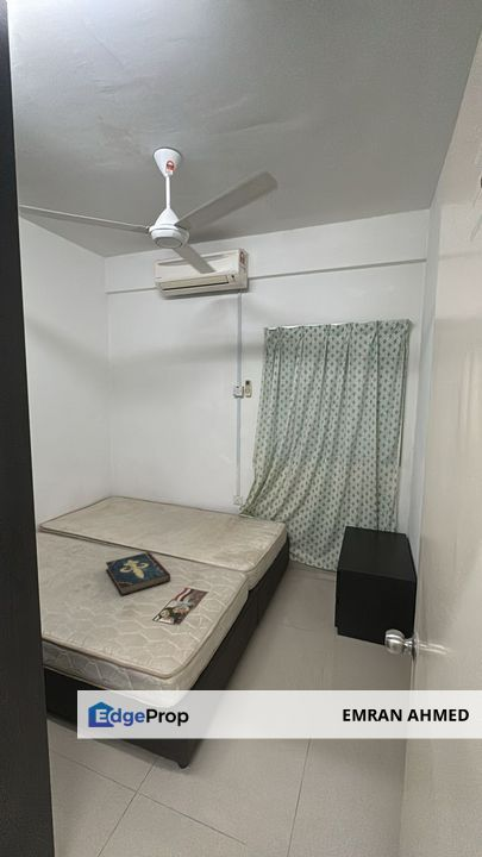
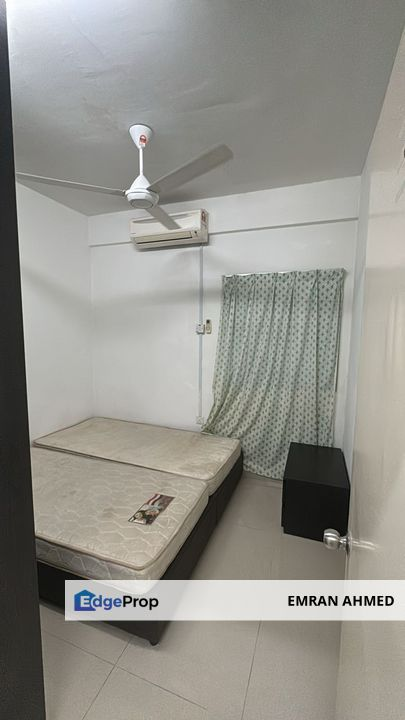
- book (137, 571)
